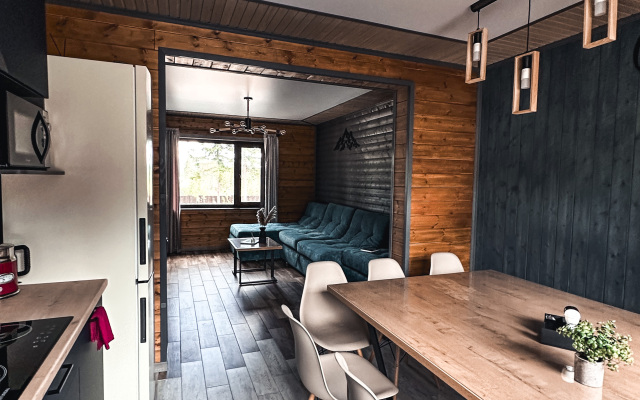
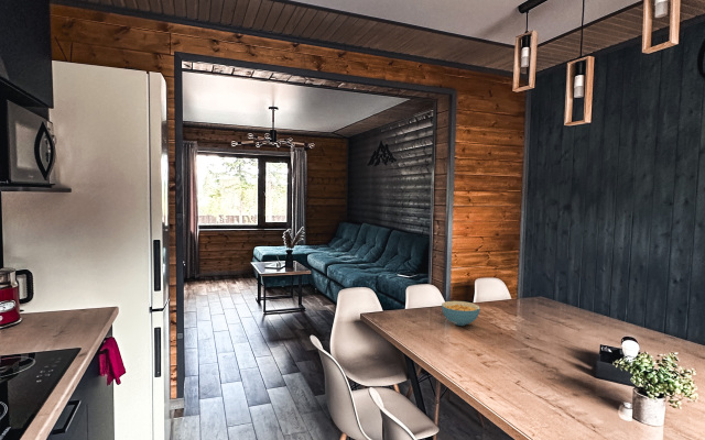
+ cereal bowl (459, 315)
